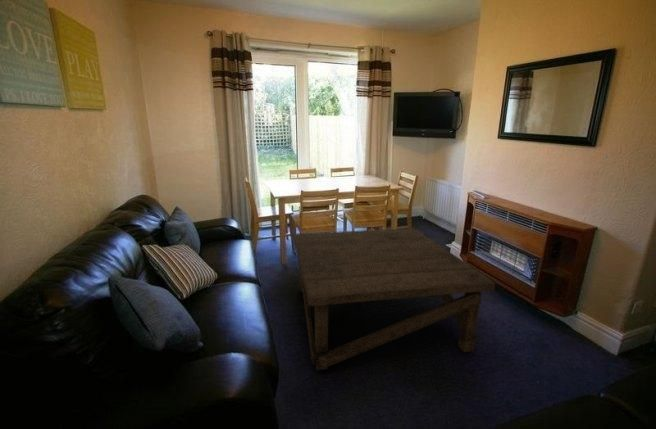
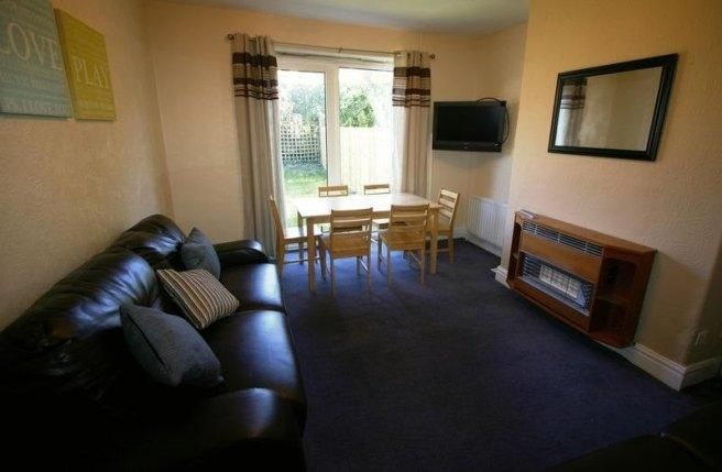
- coffee table (374, 285)
